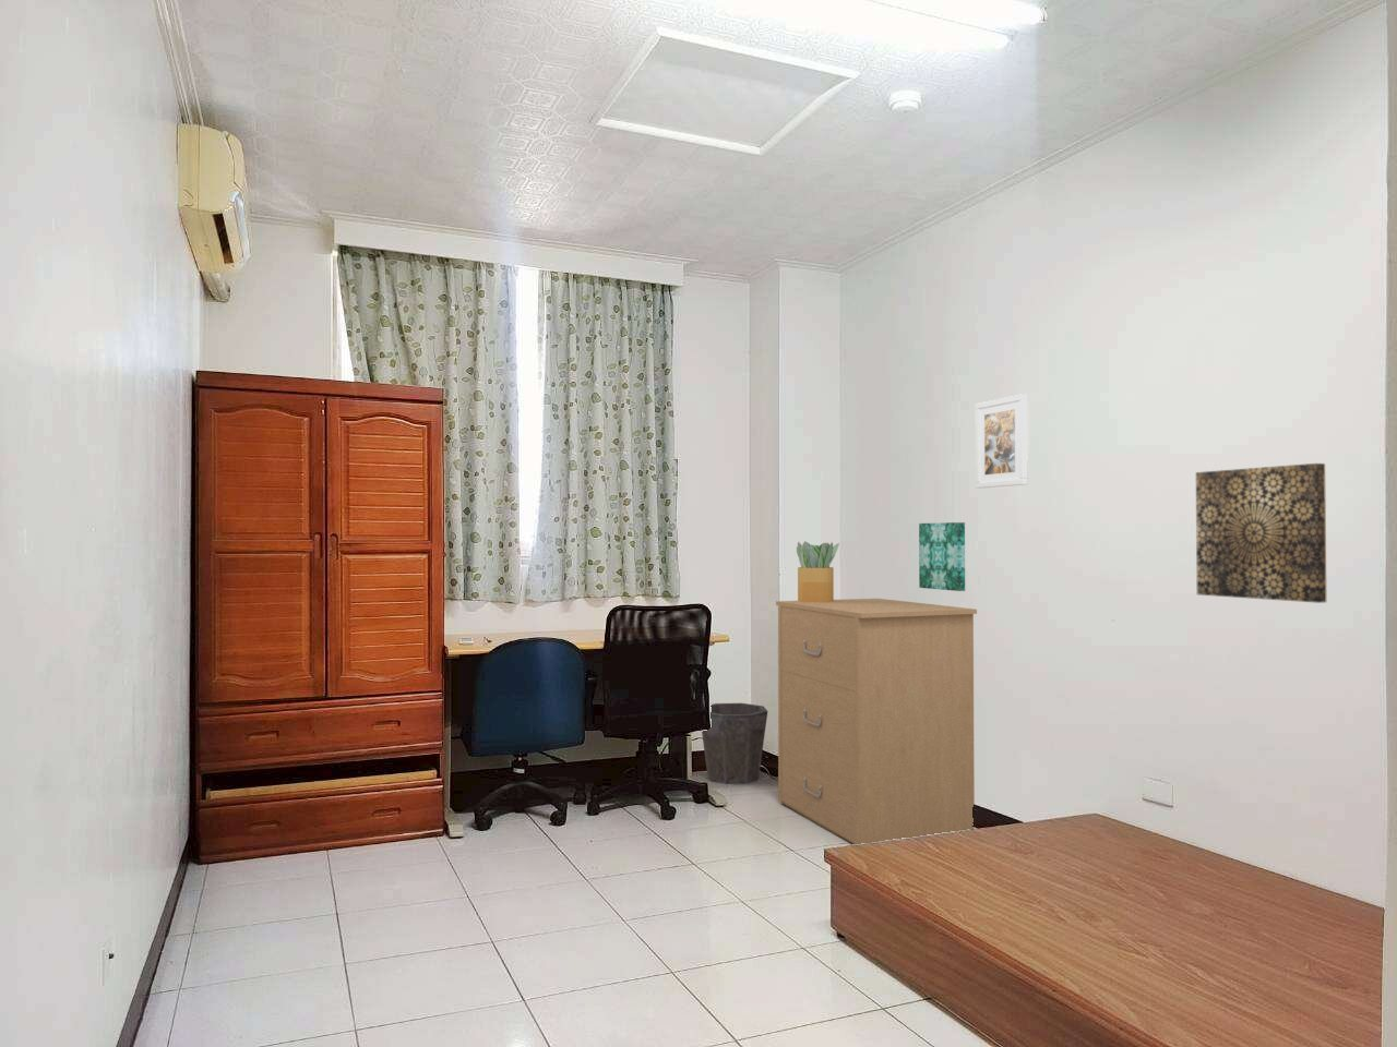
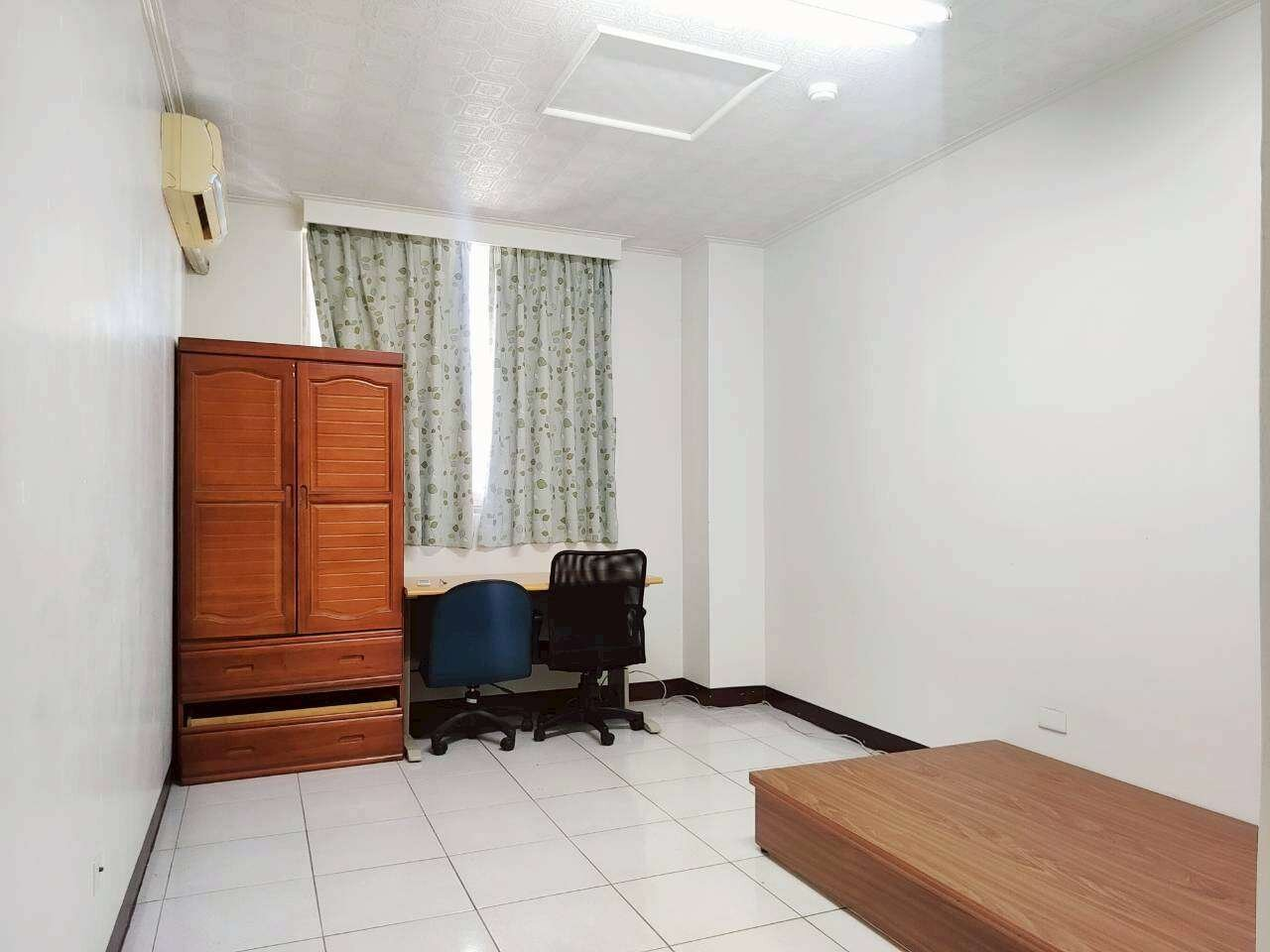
- wall art (1256, 532)
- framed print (1000, 442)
- potted plant (817, 571)
- wall art (941, 555)
- filing cabinet (870, 712)
- waste bin (733, 742)
